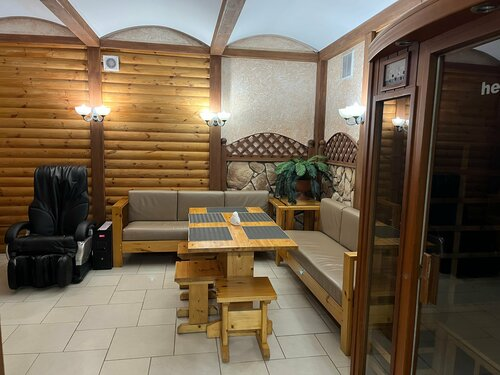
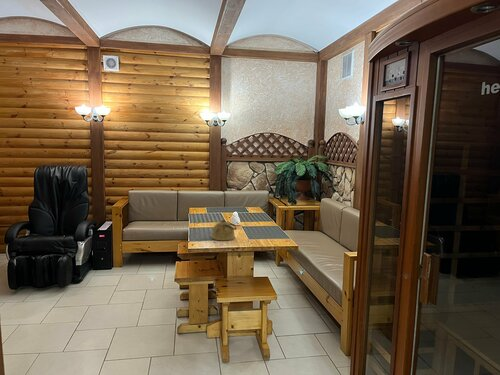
+ kettle (223, 228)
